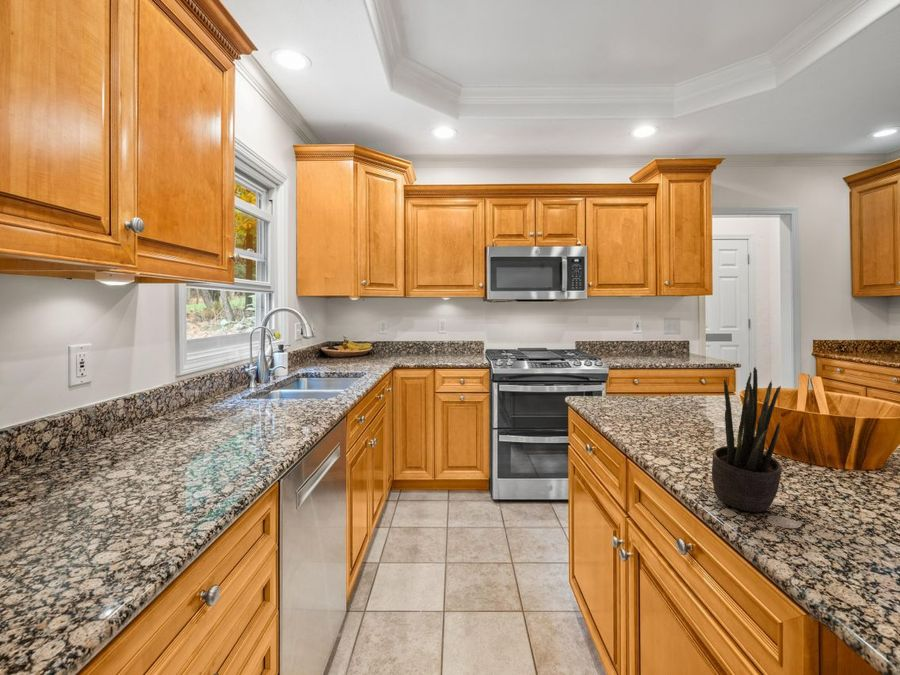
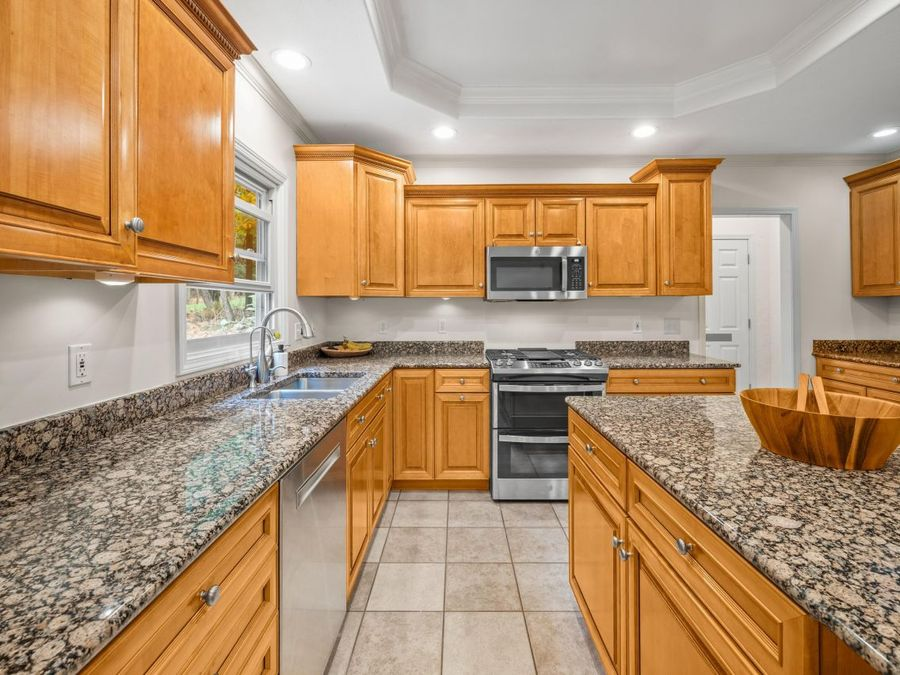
- potted plant (748, 437)
